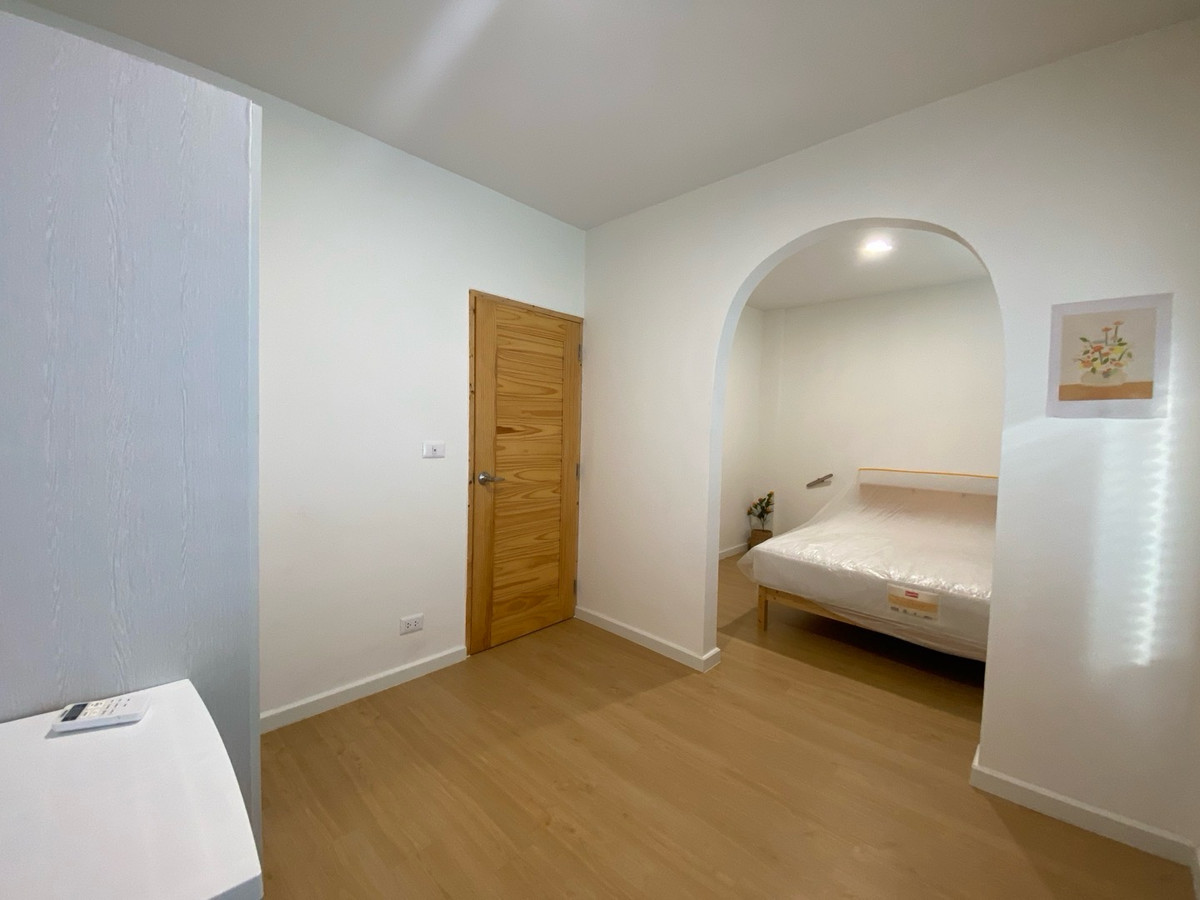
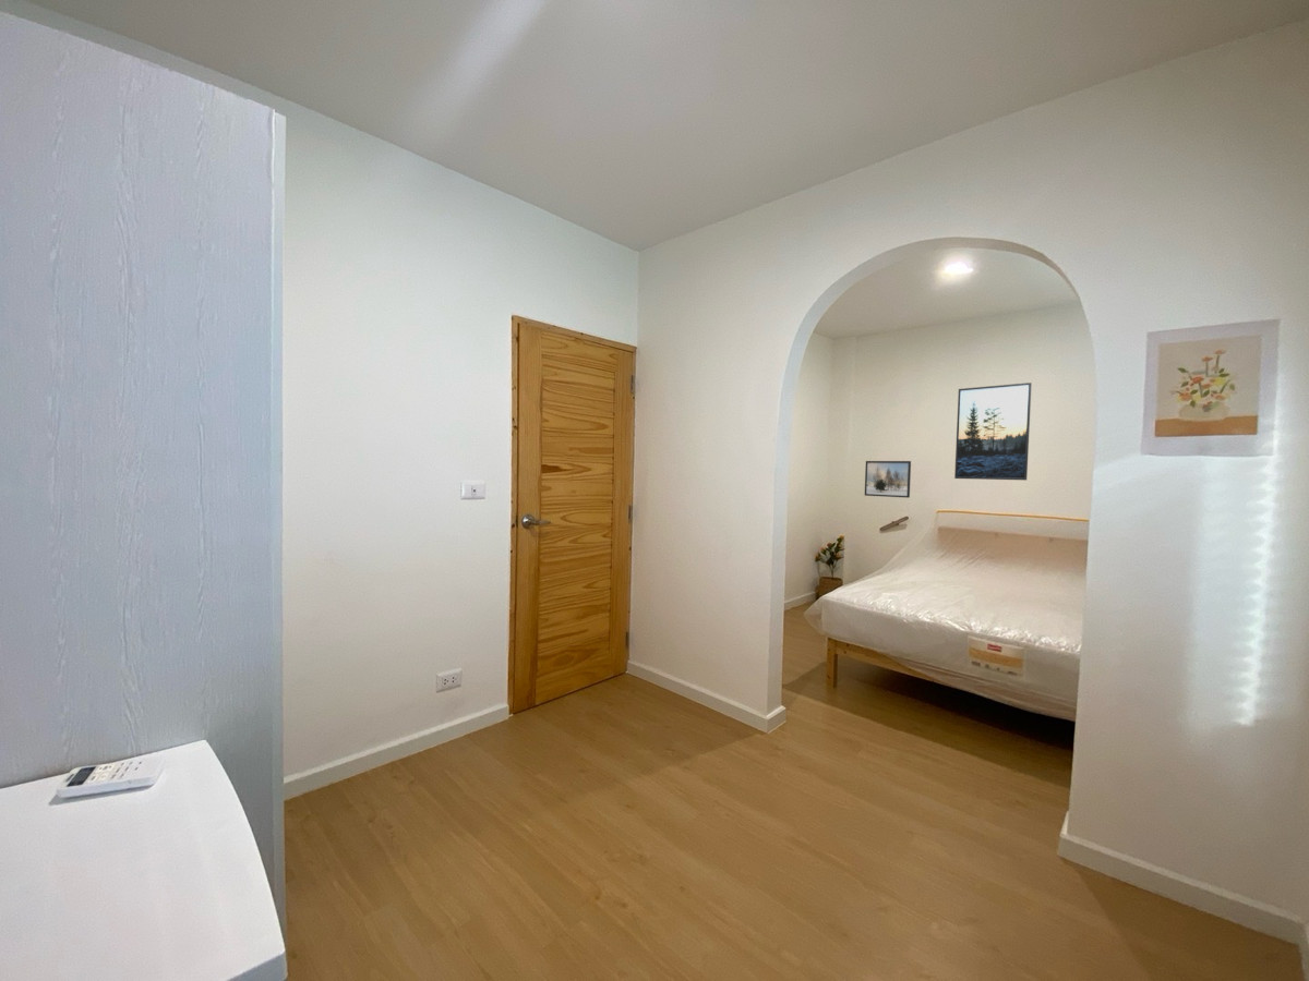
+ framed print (887, 479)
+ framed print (990, 433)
